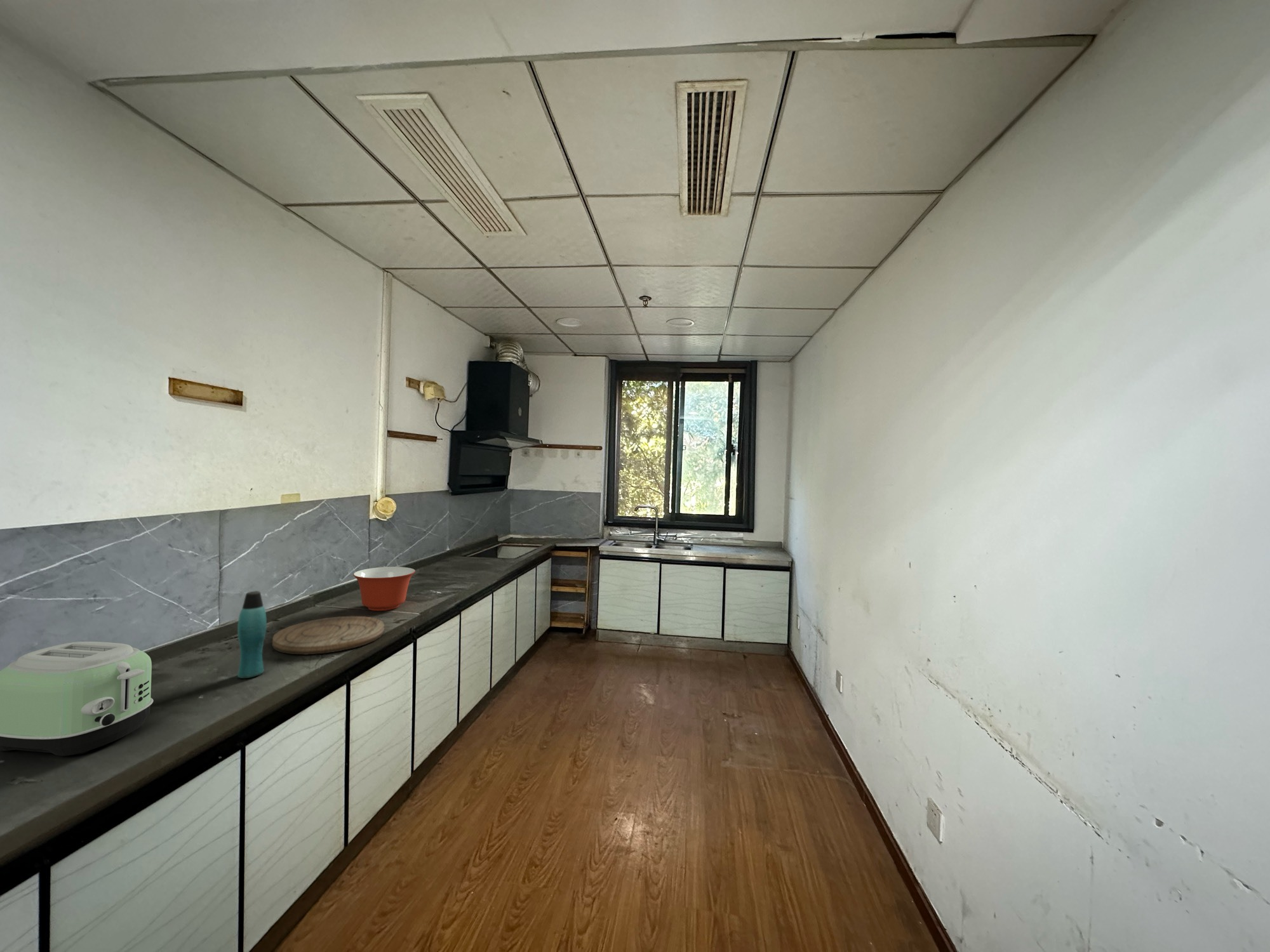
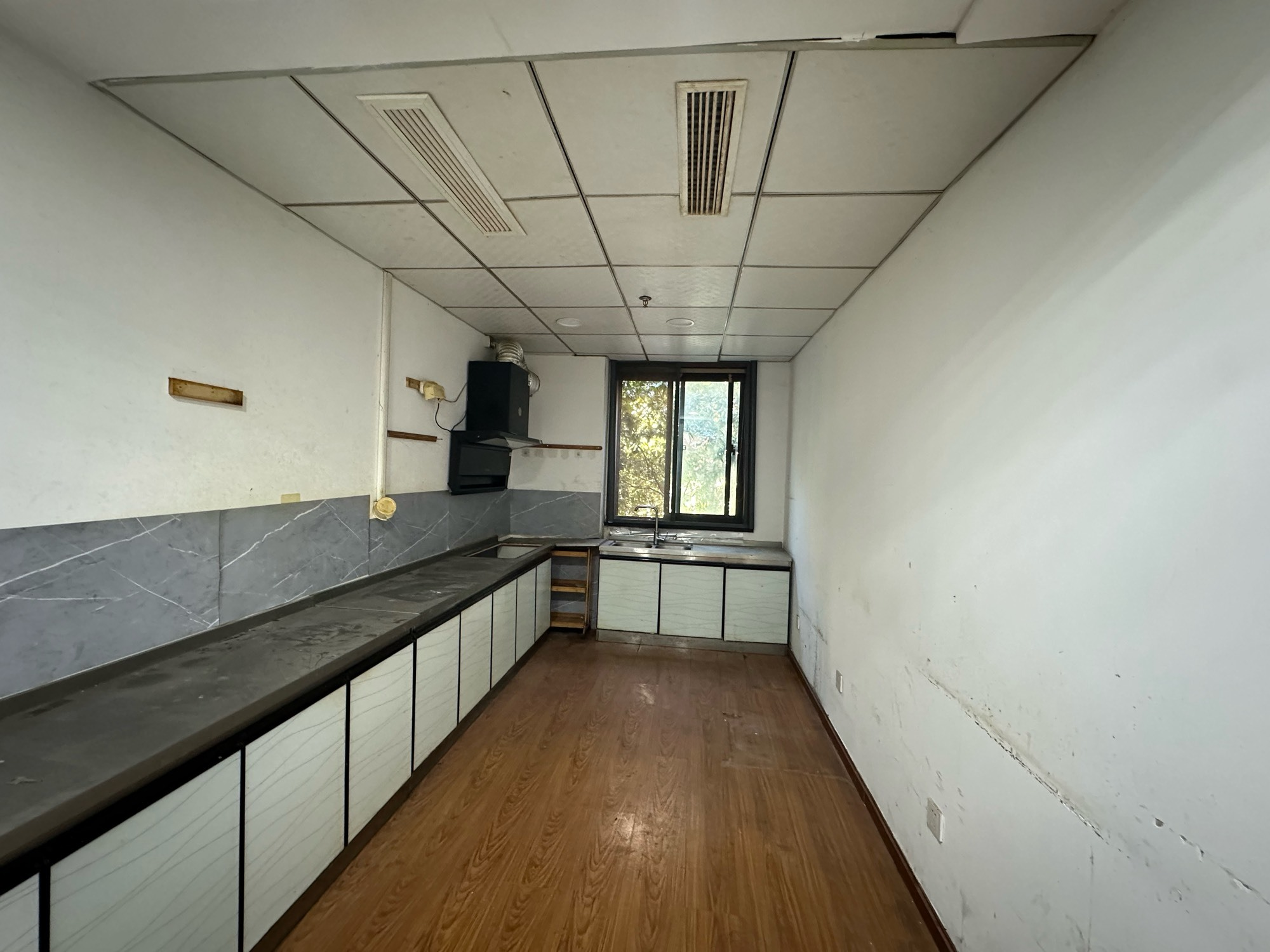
- mixing bowl (384, 589)
- cutting board (331, 633)
- bottle (251, 633)
- toaster (80, 694)
